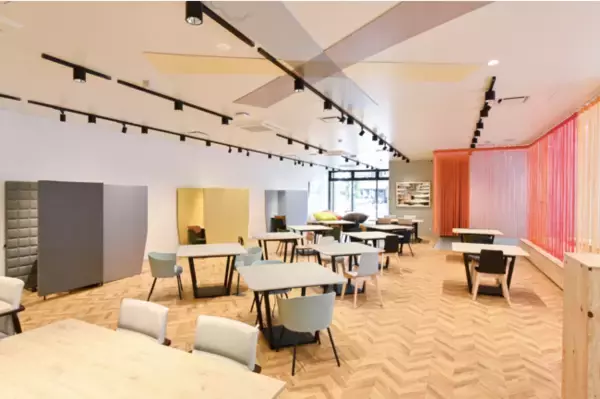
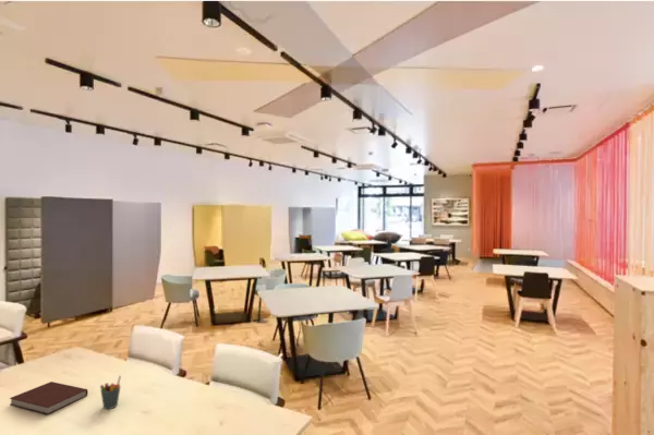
+ notebook (49, 396)
+ pen holder (110, 392)
